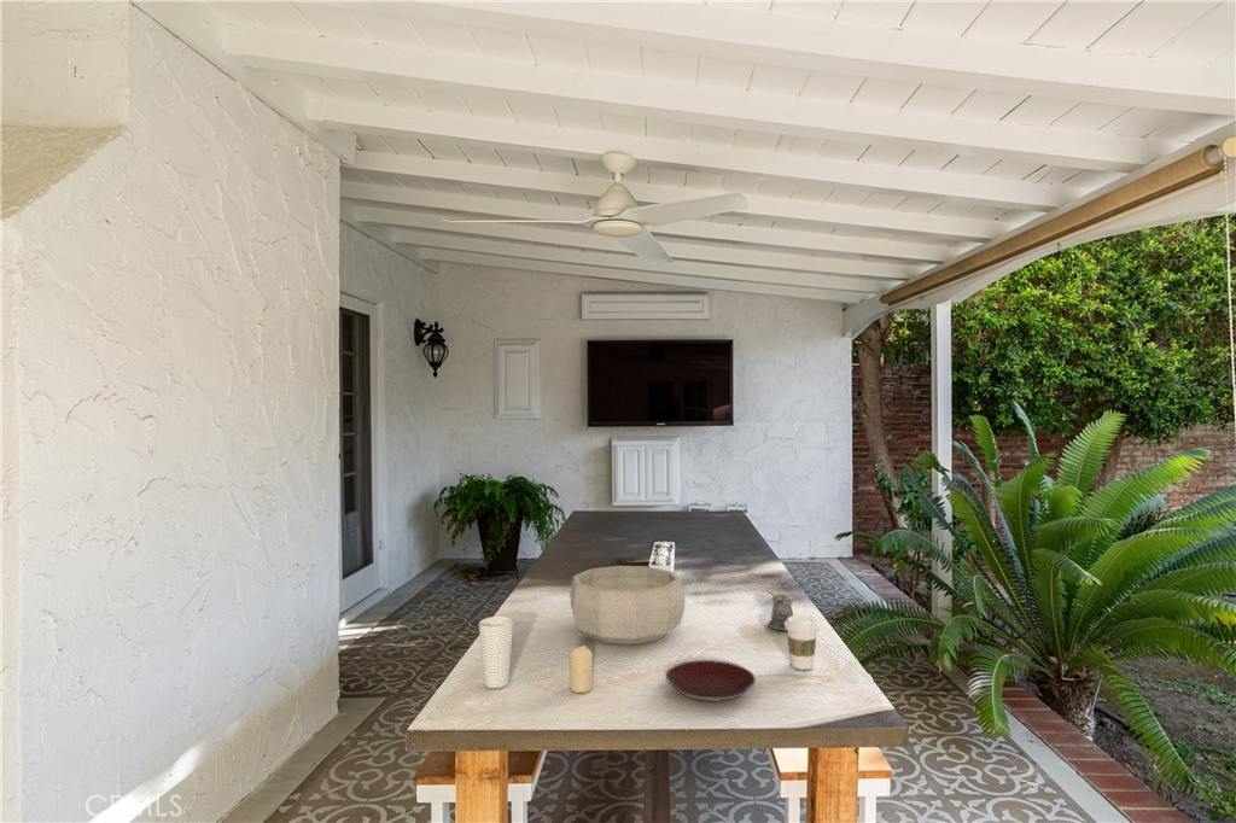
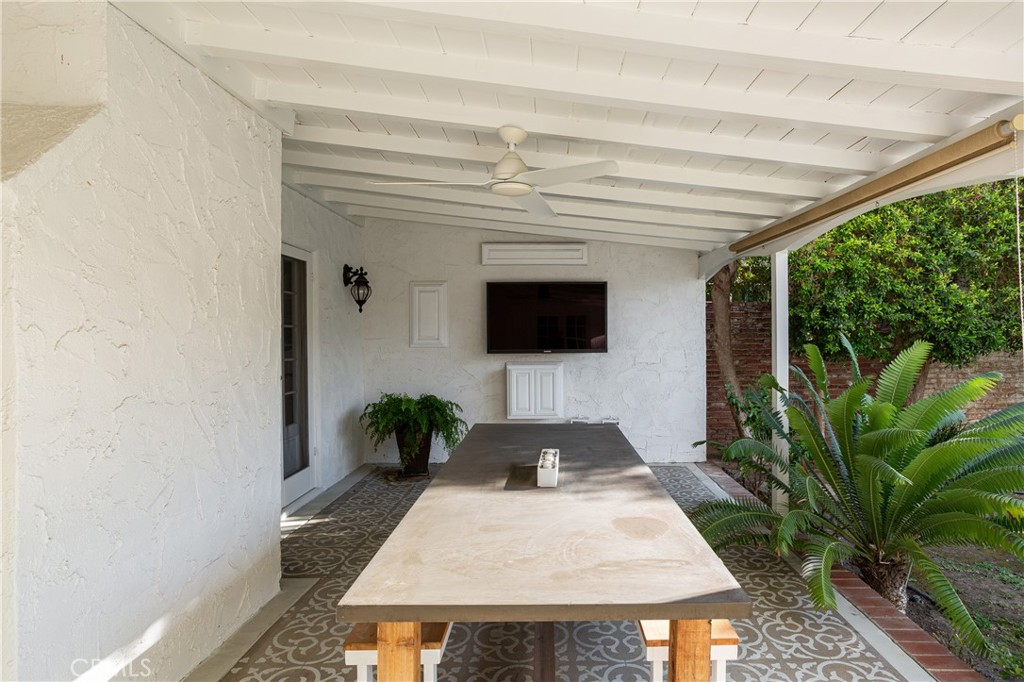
- plate (710, 682)
- coffee cup (801, 642)
- cup (496, 652)
- candle (581, 667)
- decorative bowl (626, 603)
- pepper shaker (781, 608)
